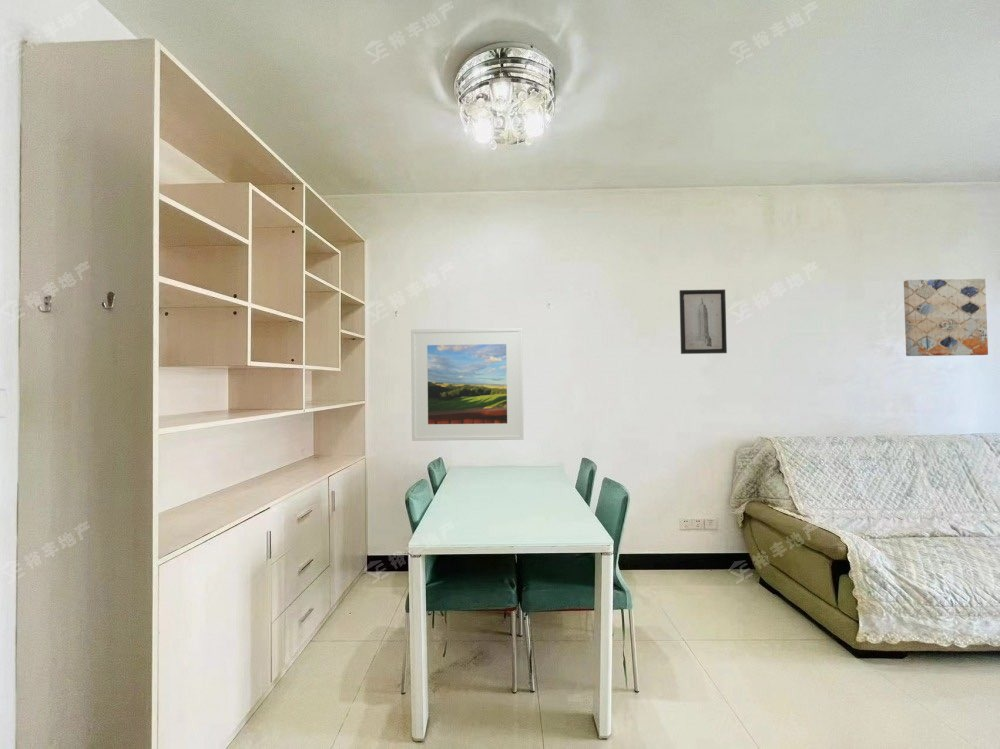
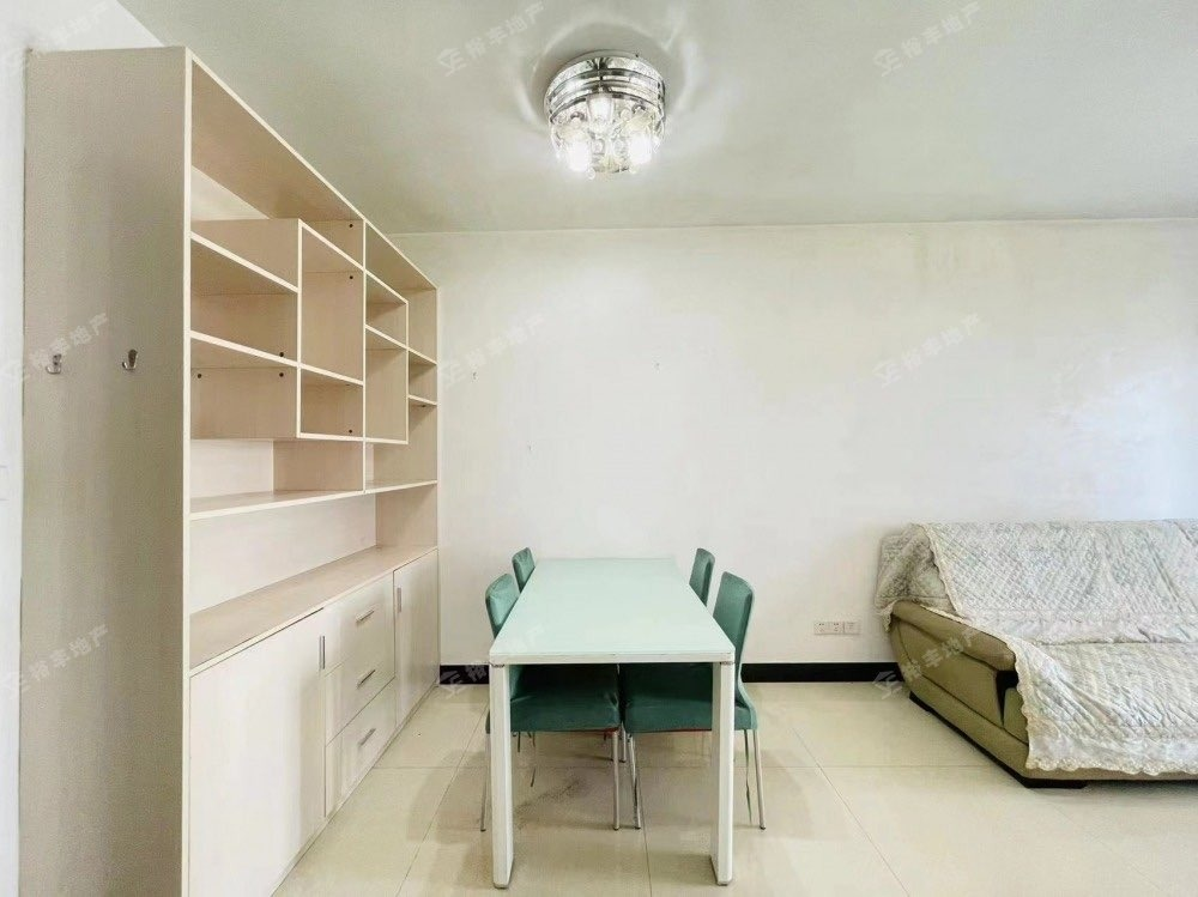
- wall art (703, 321)
- wall art (945, 317)
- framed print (467, 384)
